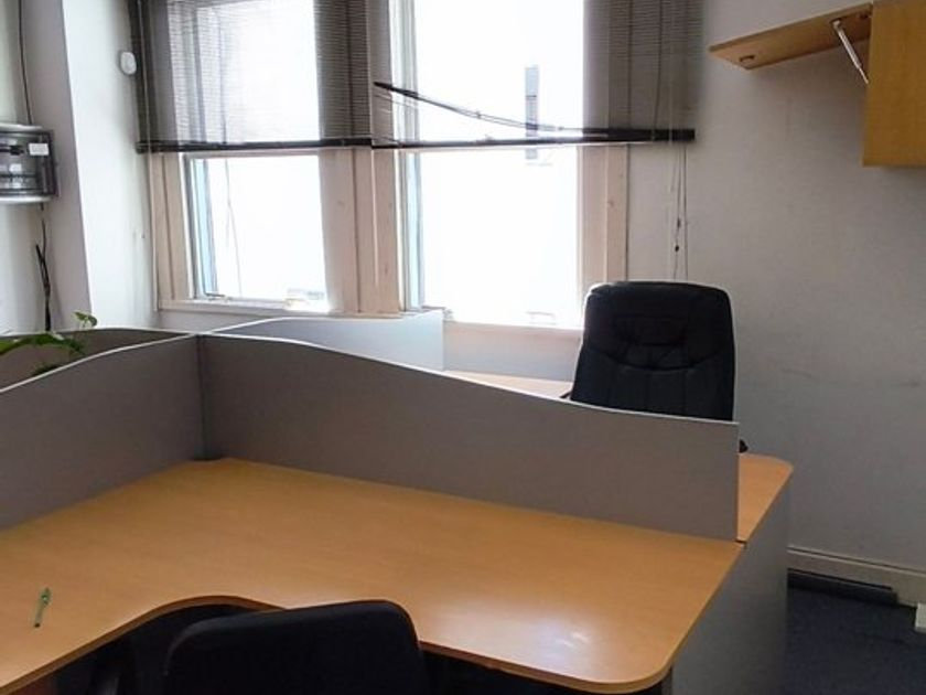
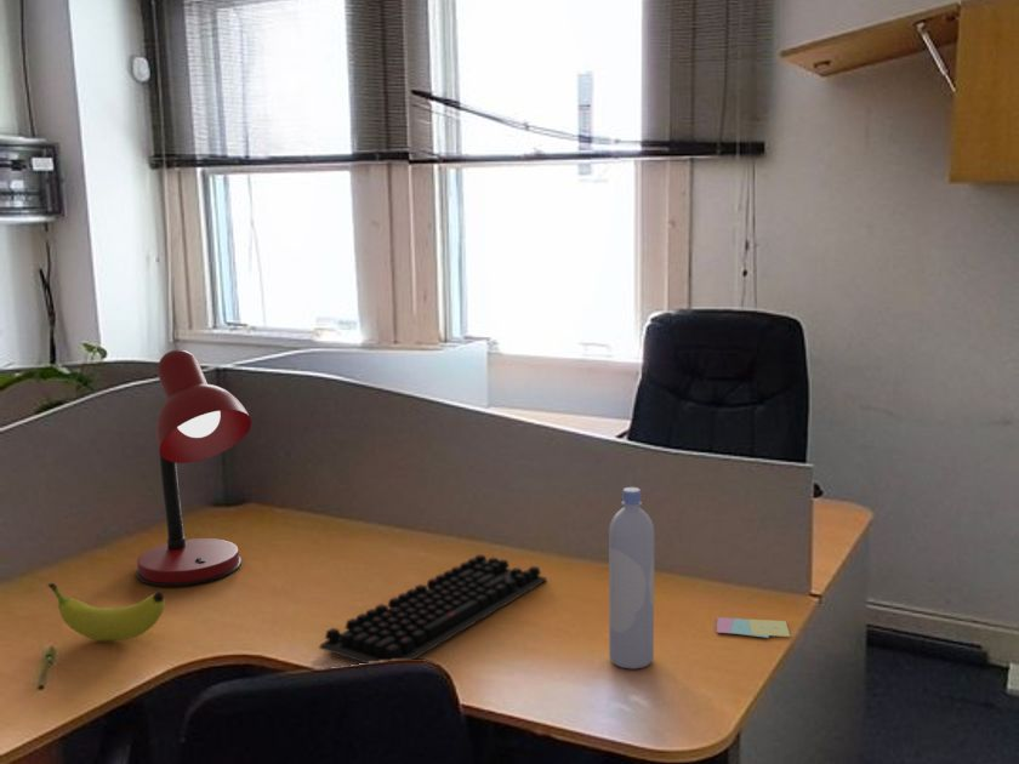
+ fruit (110, 611)
+ desk lamp (190, 461)
+ sticky notes (752, 627)
+ computer keyboard (442, 604)
+ bottle (631, 575)
